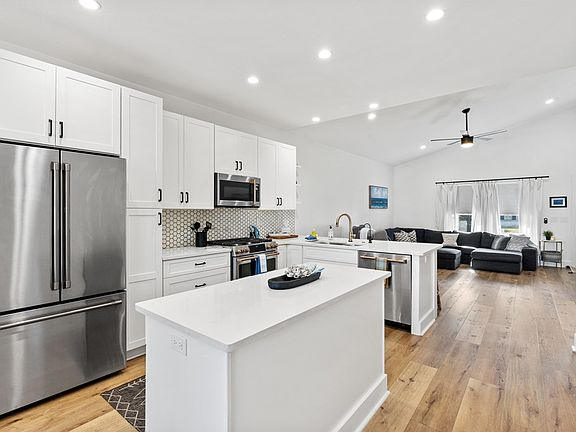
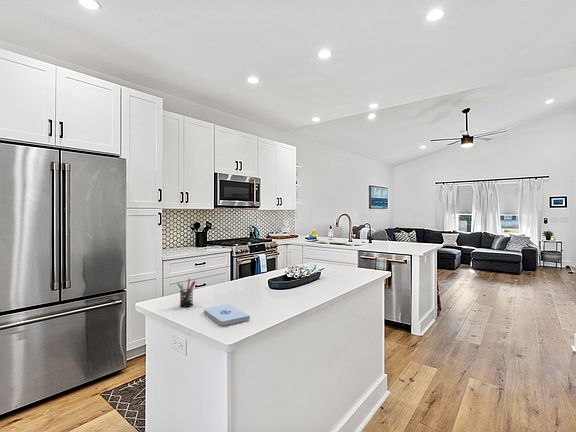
+ notepad (225, 313)
+ pen holder (185, 292)
